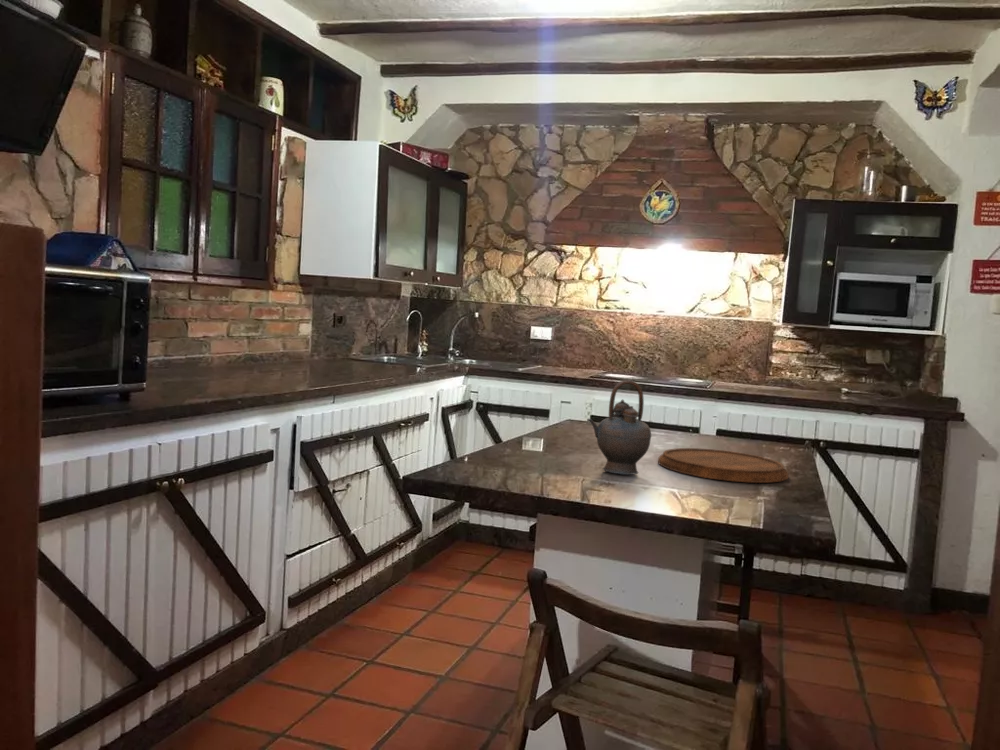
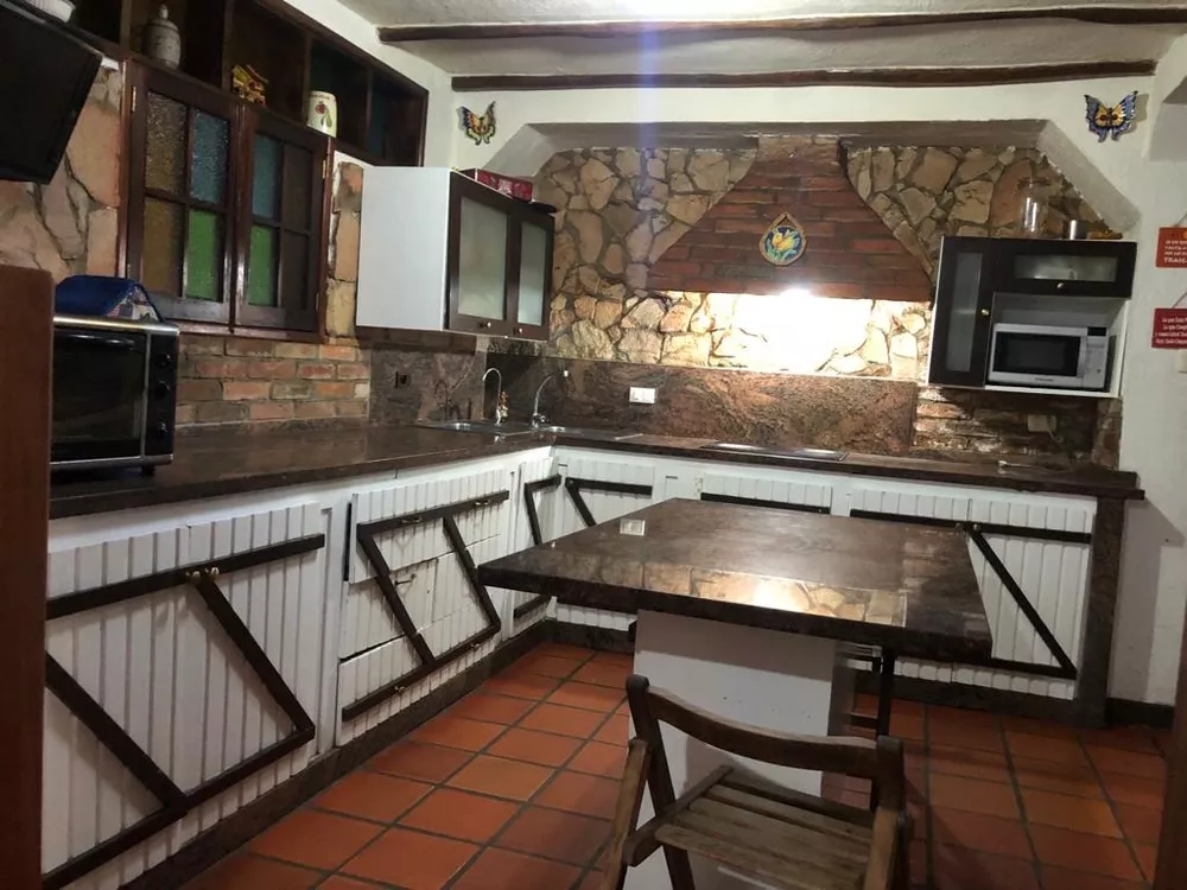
- cutting board (722, 463)
- teapot (618, 426)
